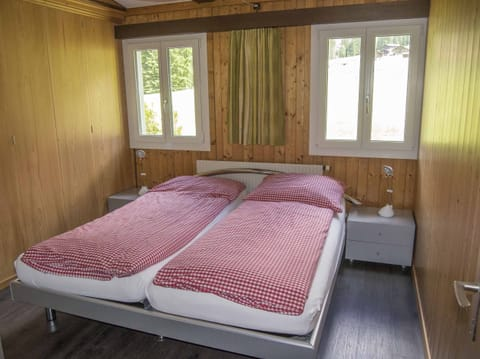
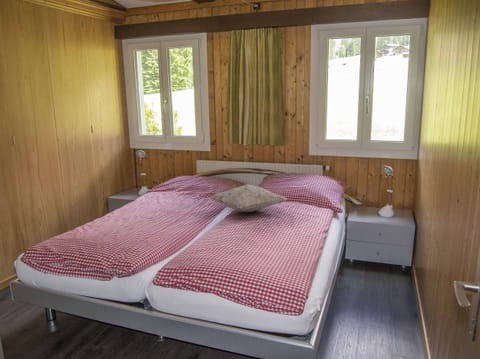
+ decorative pillow (248, 198)
